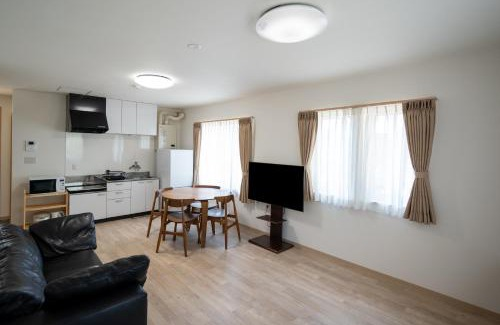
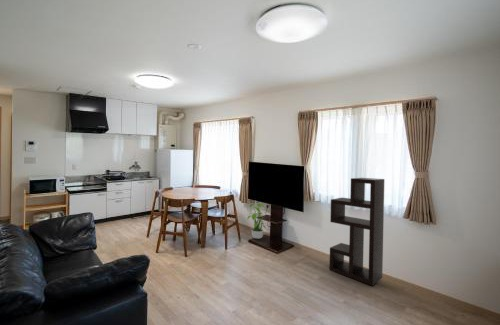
+ potted plant (255, 219)
+ shelving unit (356, 226)
